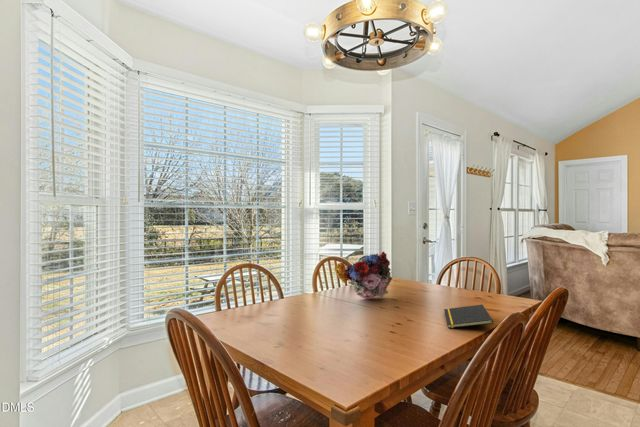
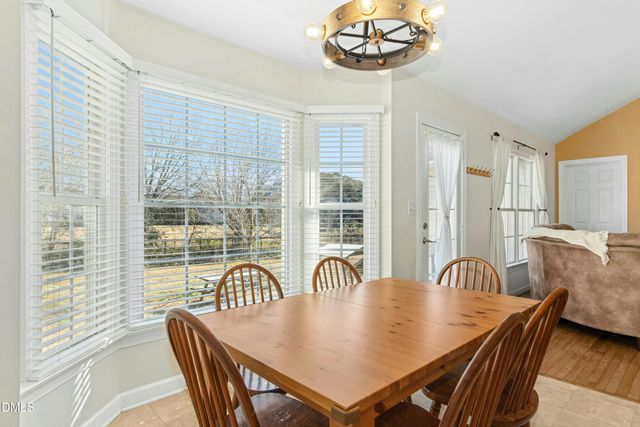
- flower bouquet (365, 273)
- notepad (466, 315)
